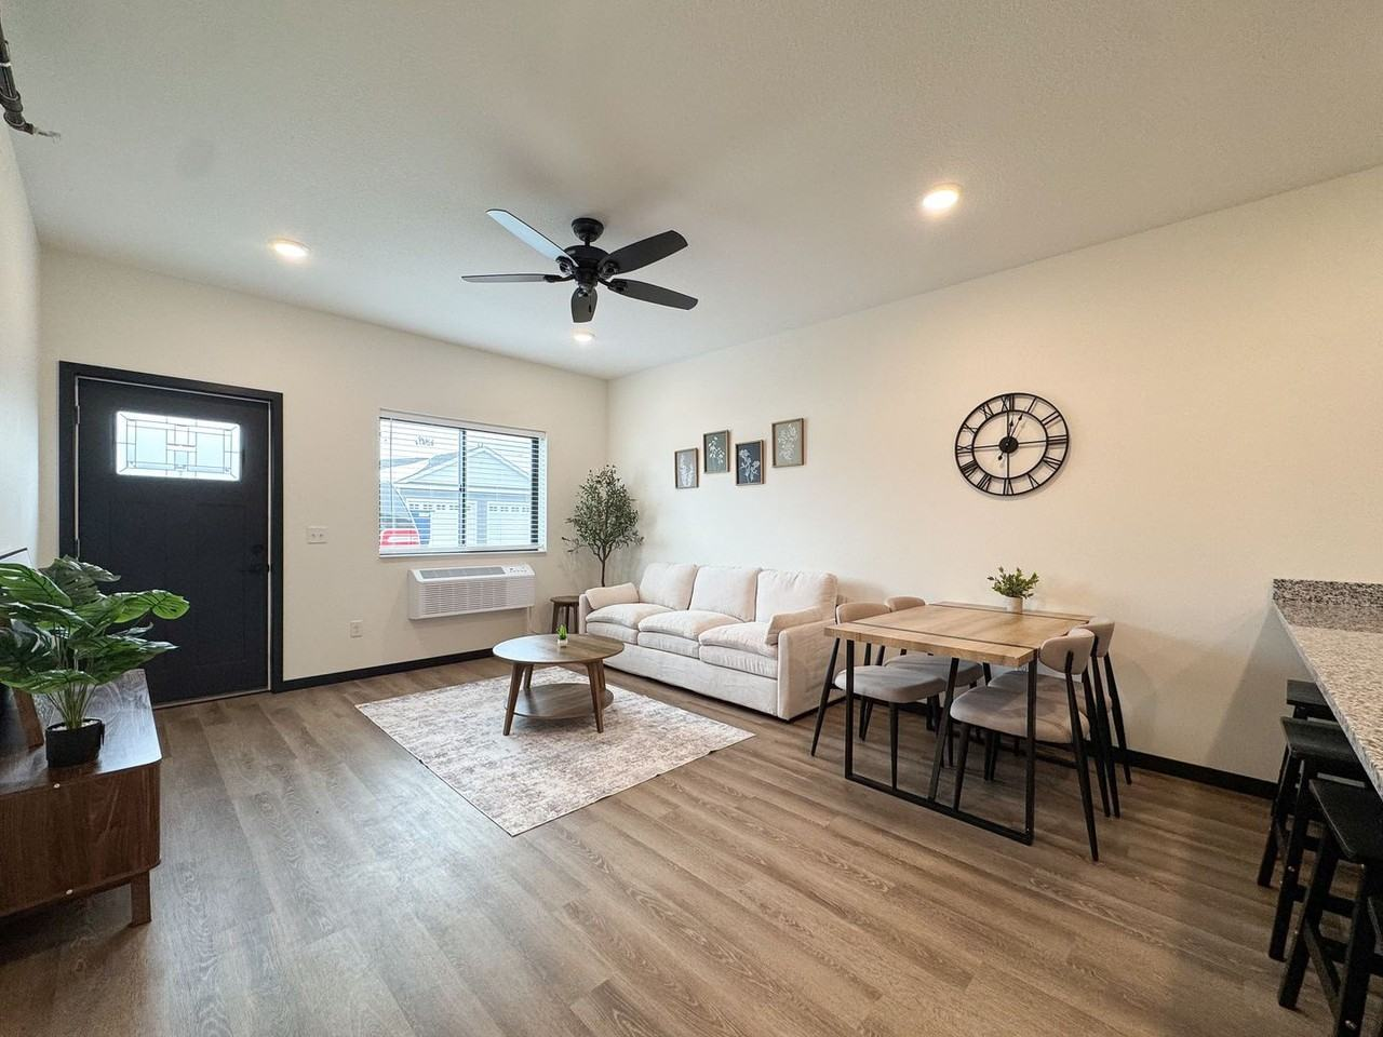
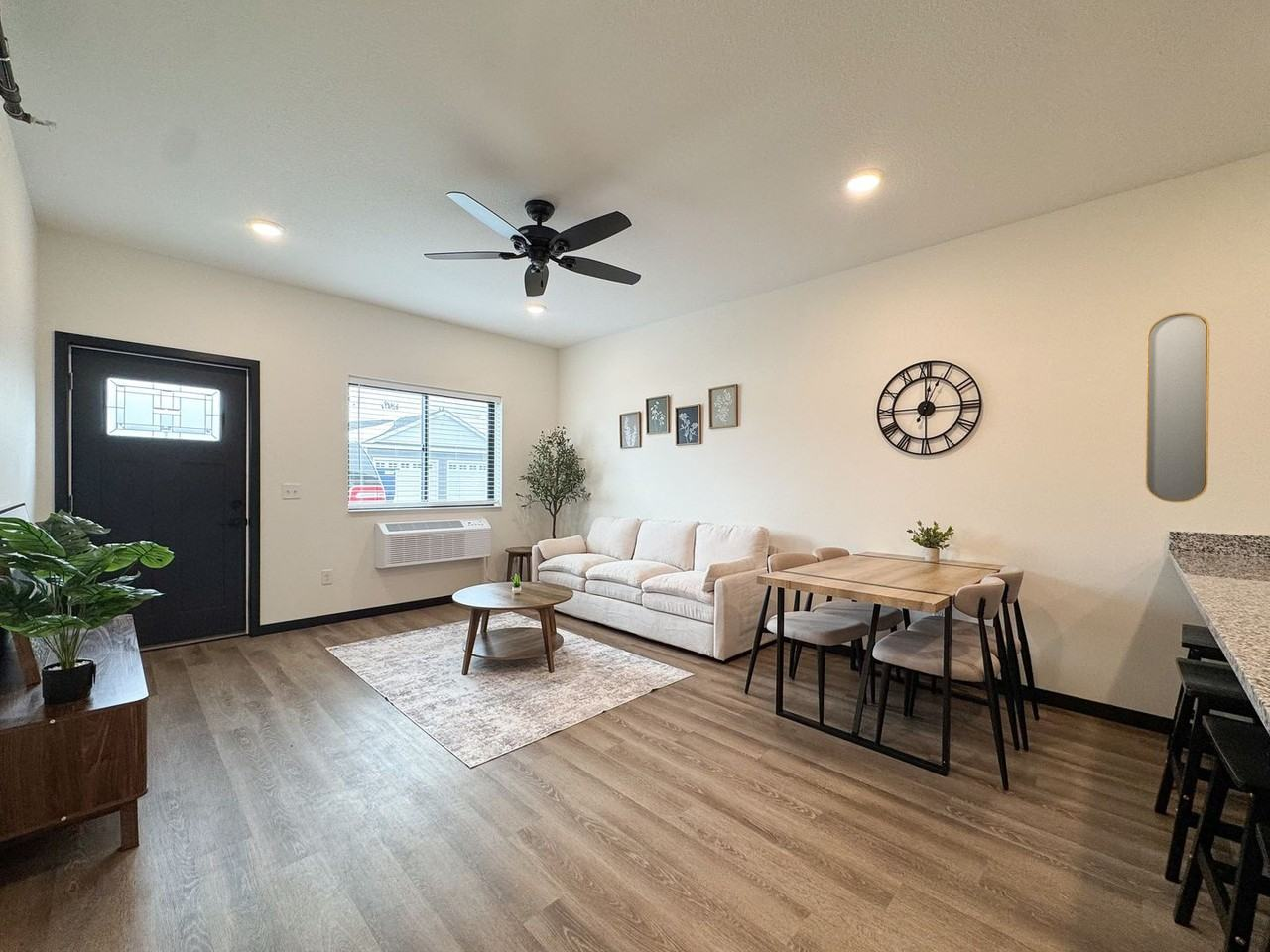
+ home mirror (1176, 408)
